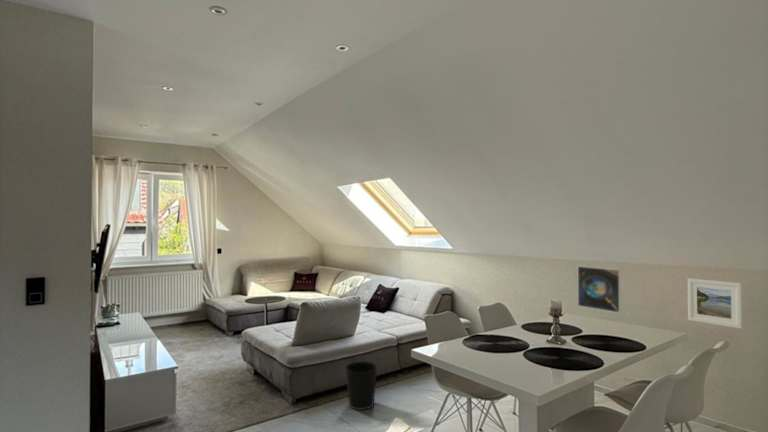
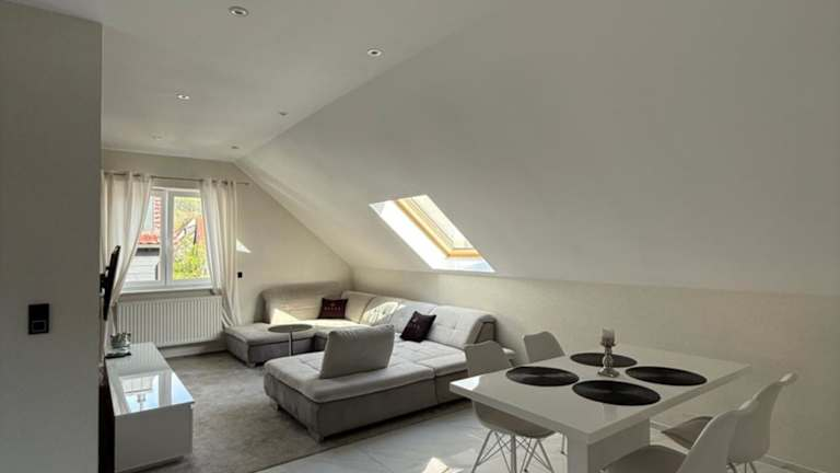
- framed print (713, 302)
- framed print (598, 288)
- wastebasket (361, 385)
